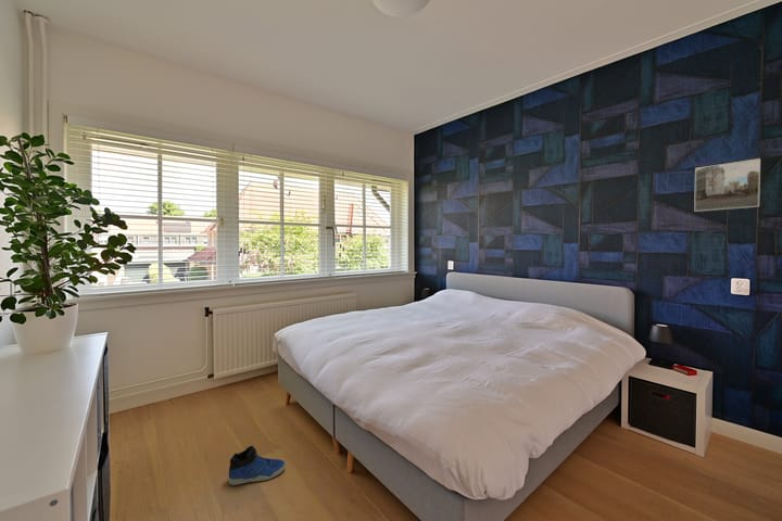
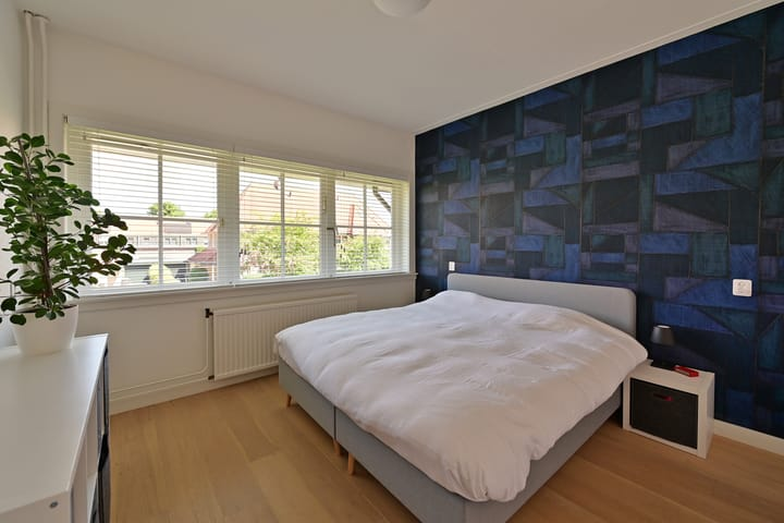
- sneaker (257, 461)
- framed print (726, 186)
